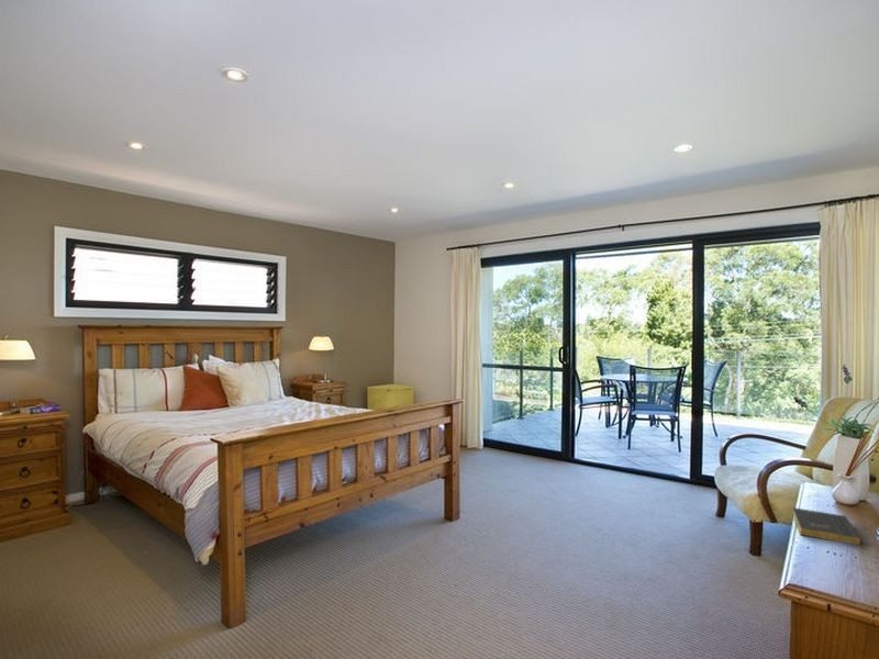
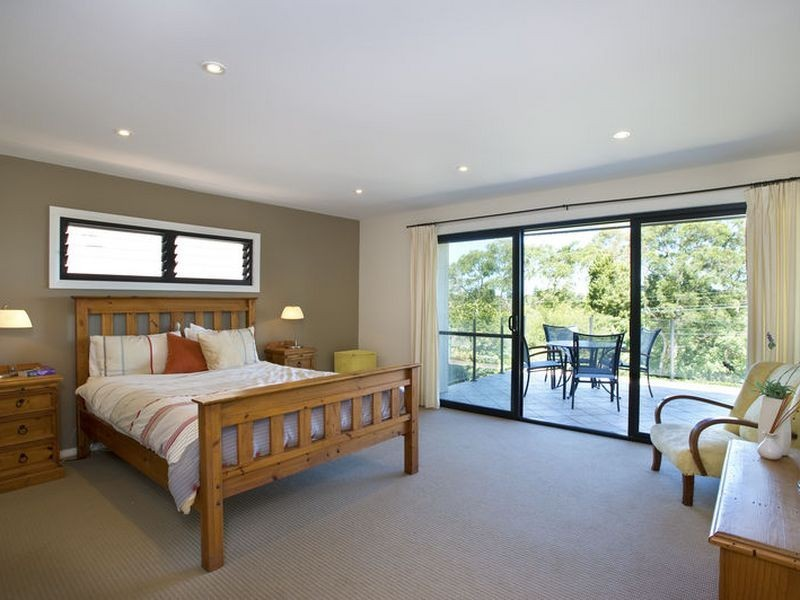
- book (823, 524)
